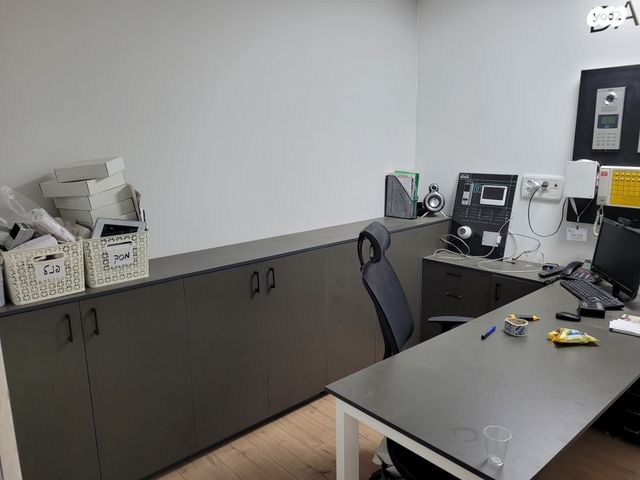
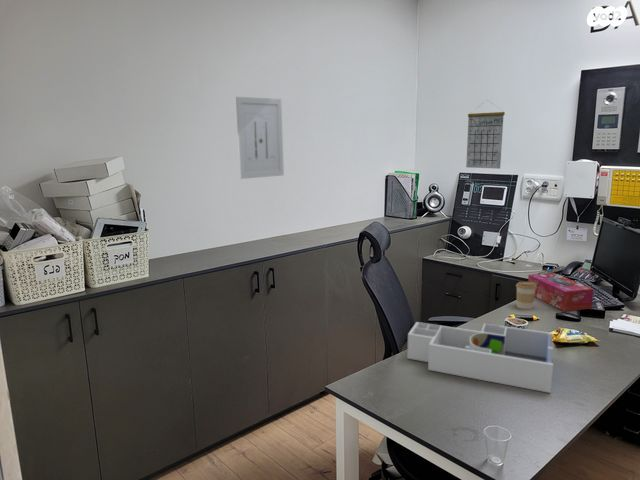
+ desk organizer (478, 349)
+ tissue box (558, 290)
+ wall art (261, 138)
+ coffee cup (525, 294)
+ calendar (484, 134)
